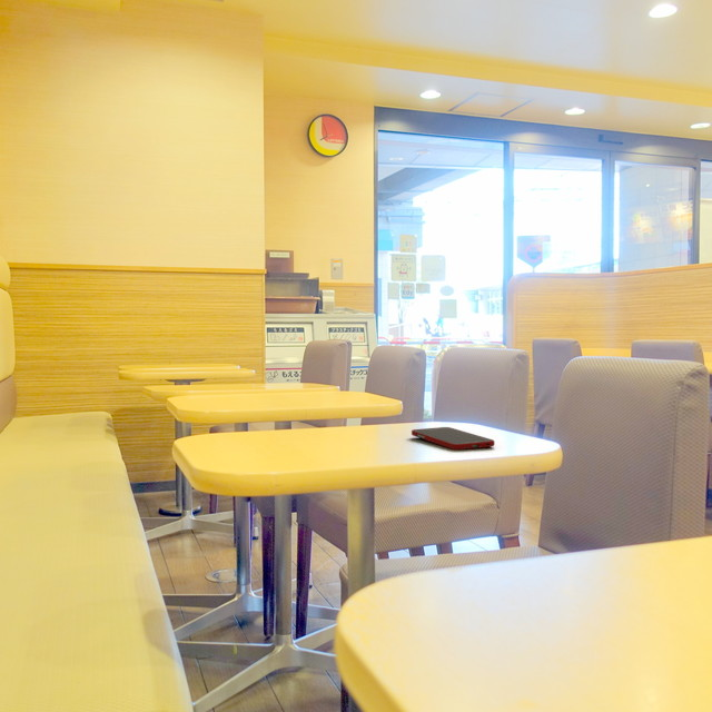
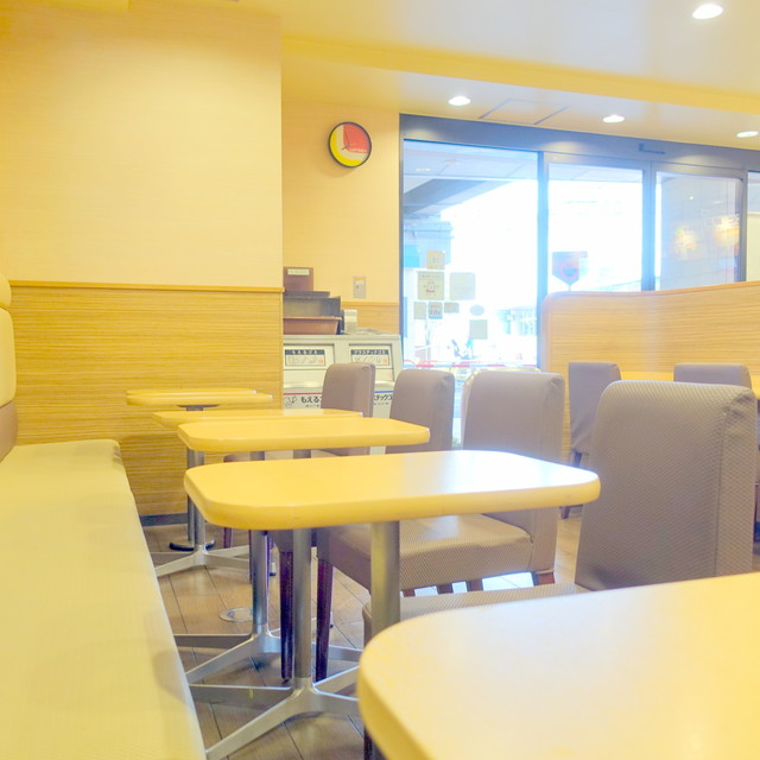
- cell phone (451, 437)
